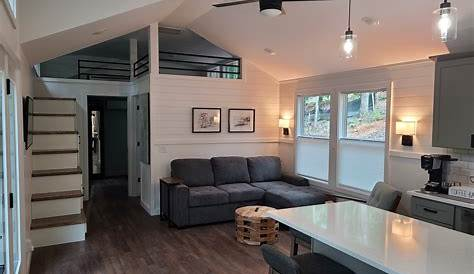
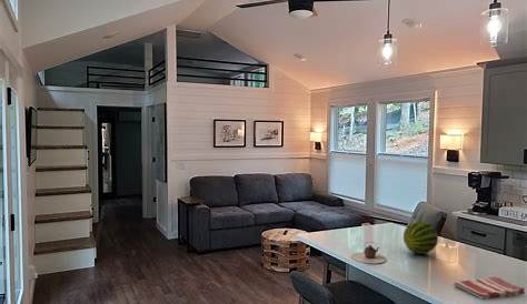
+ dish towel (488, 286)
+ teapot (368, 250)
+ fruit (420, 236)
